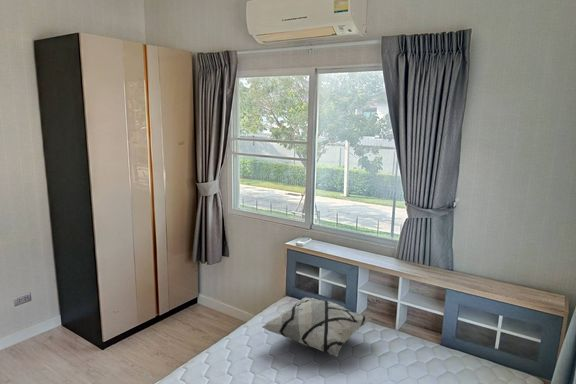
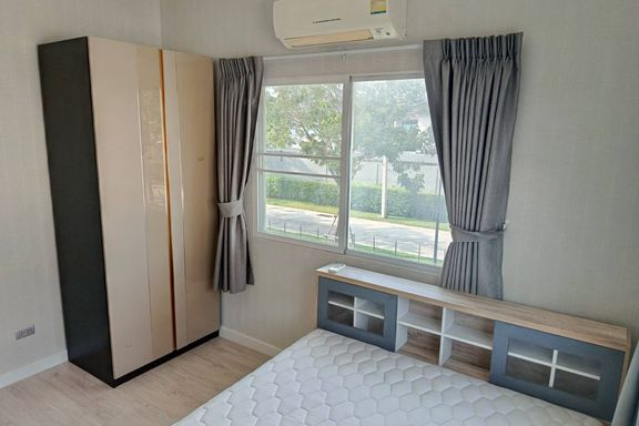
- decorative pillow (318, 322)
